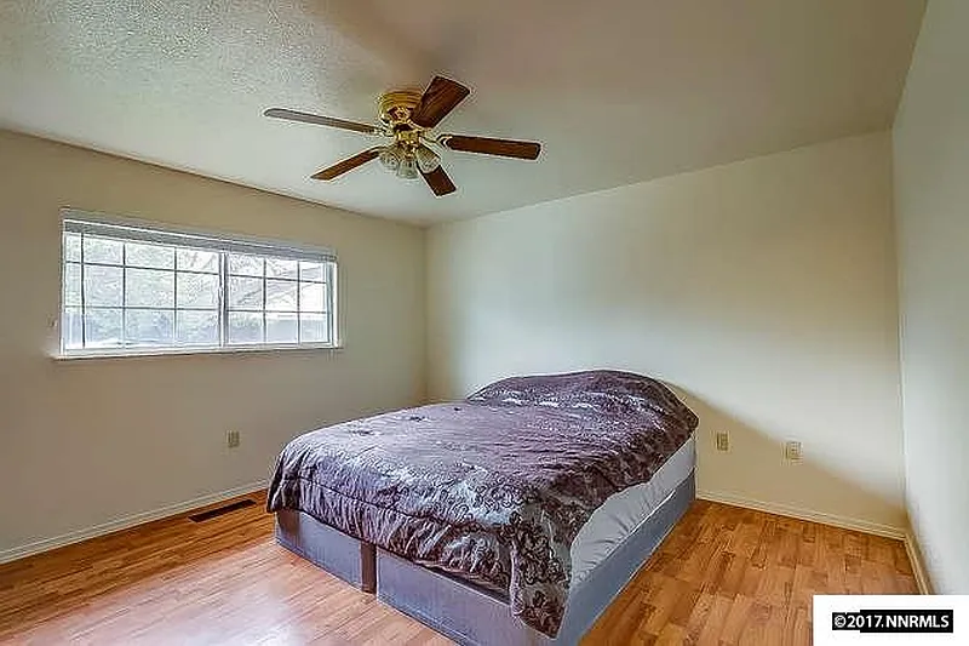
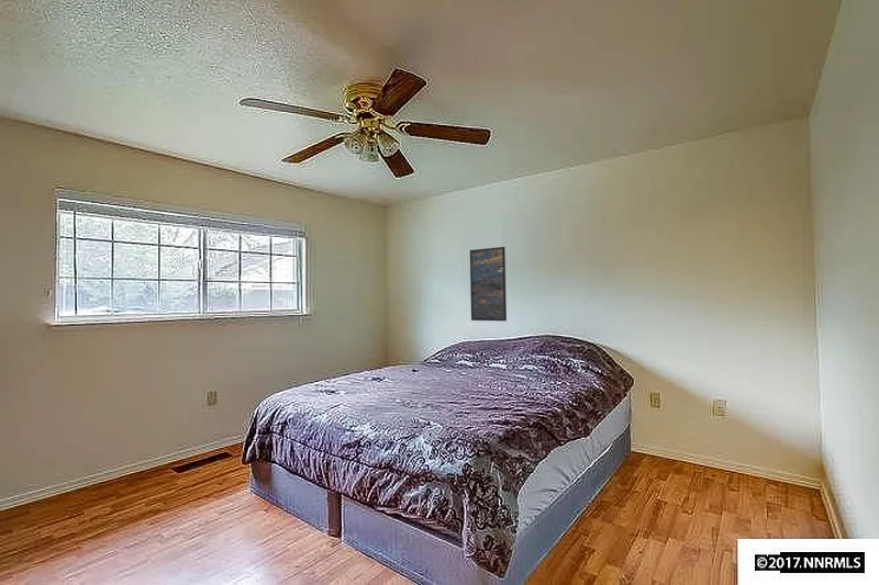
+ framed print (487, 284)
